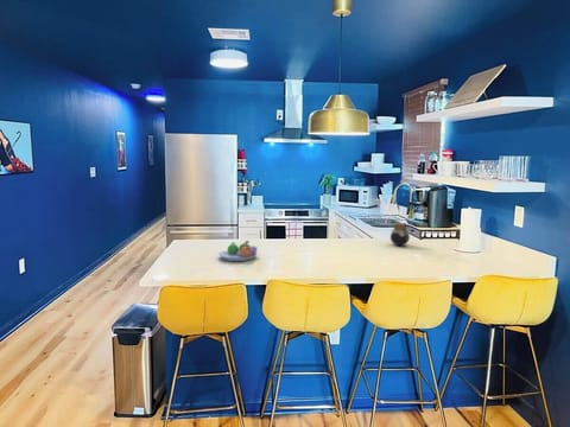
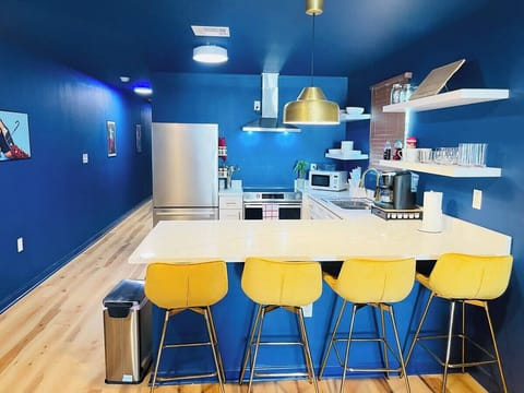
- jar (399, 234)
- fruit bowl (238, 249)
